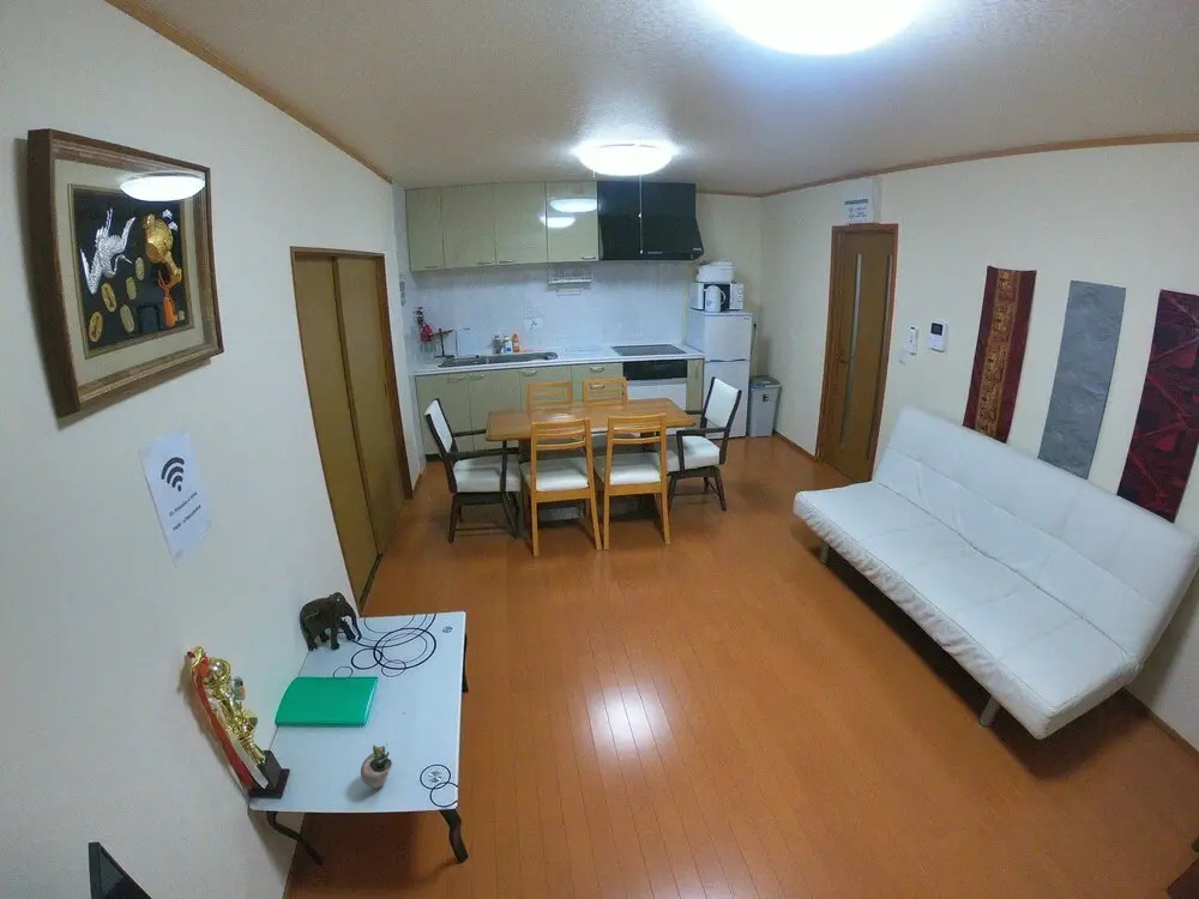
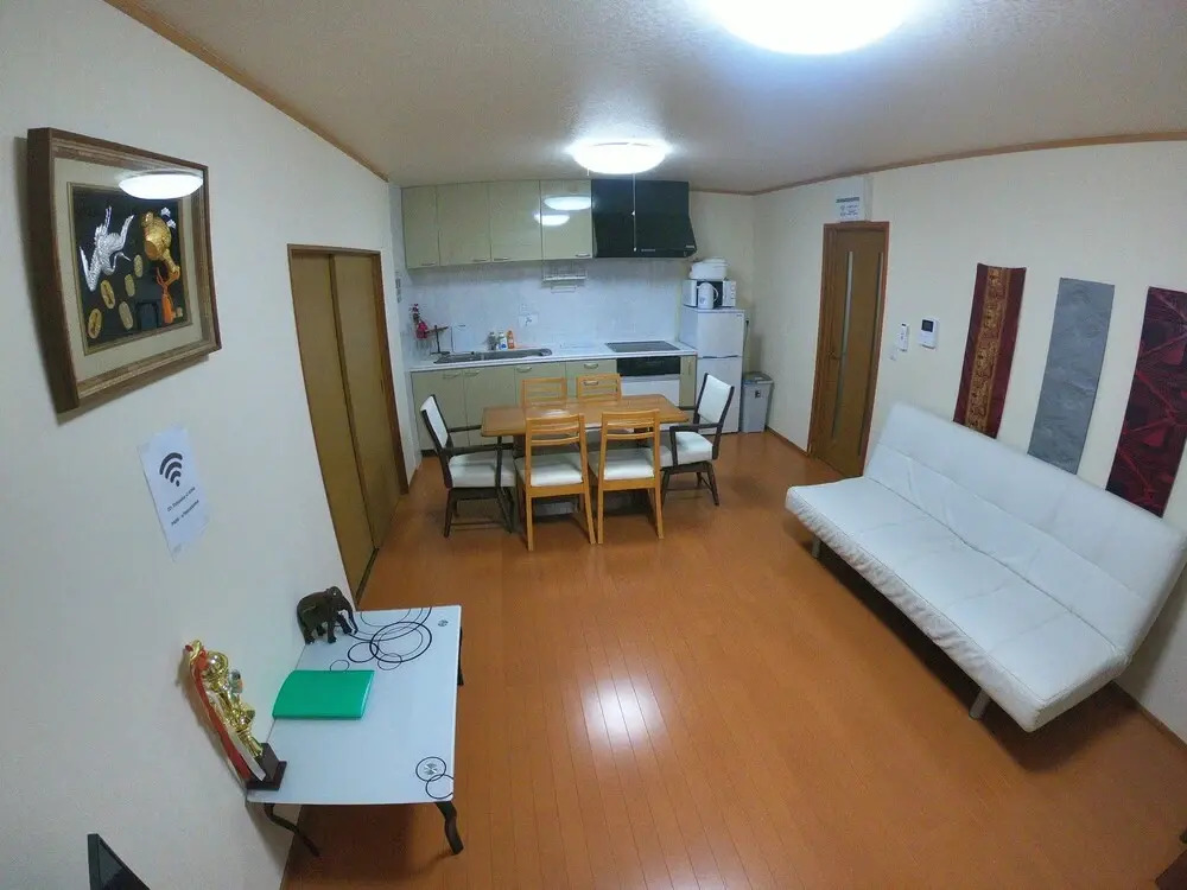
- succulent plant (382, 753)
